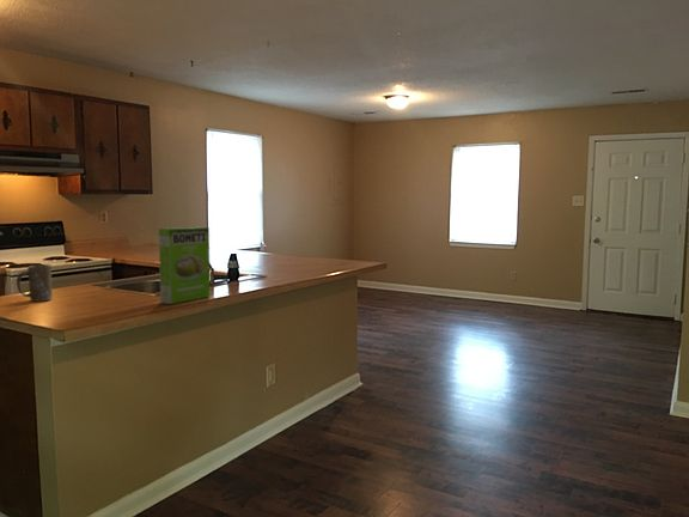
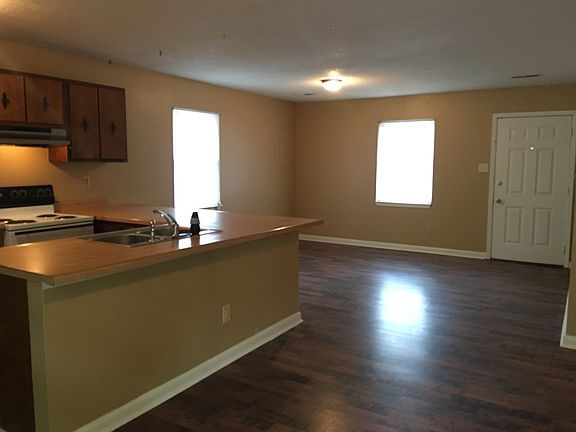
- cake mix box (184, 263)
- mug (35, 282)
